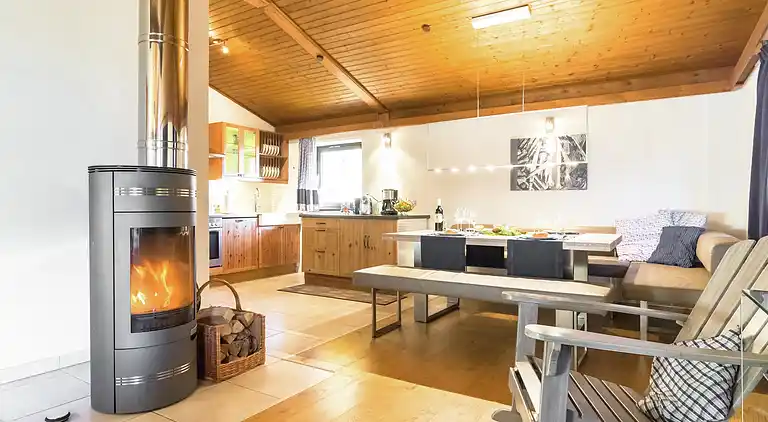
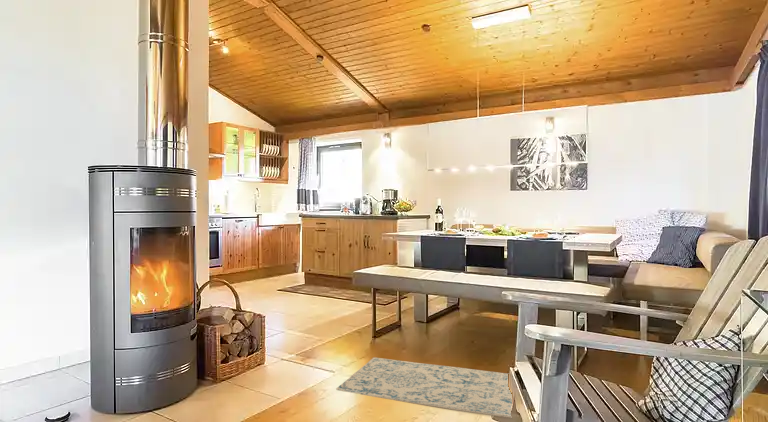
+ rug (453, 385)
